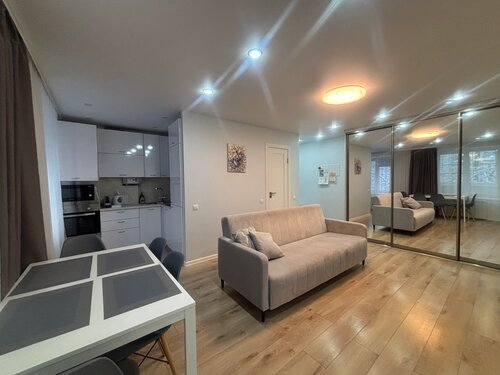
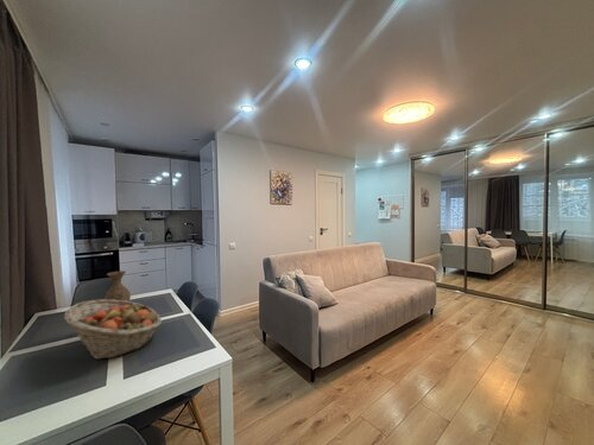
+ fruit basket (116, 322)
+ vase (116, 290)
